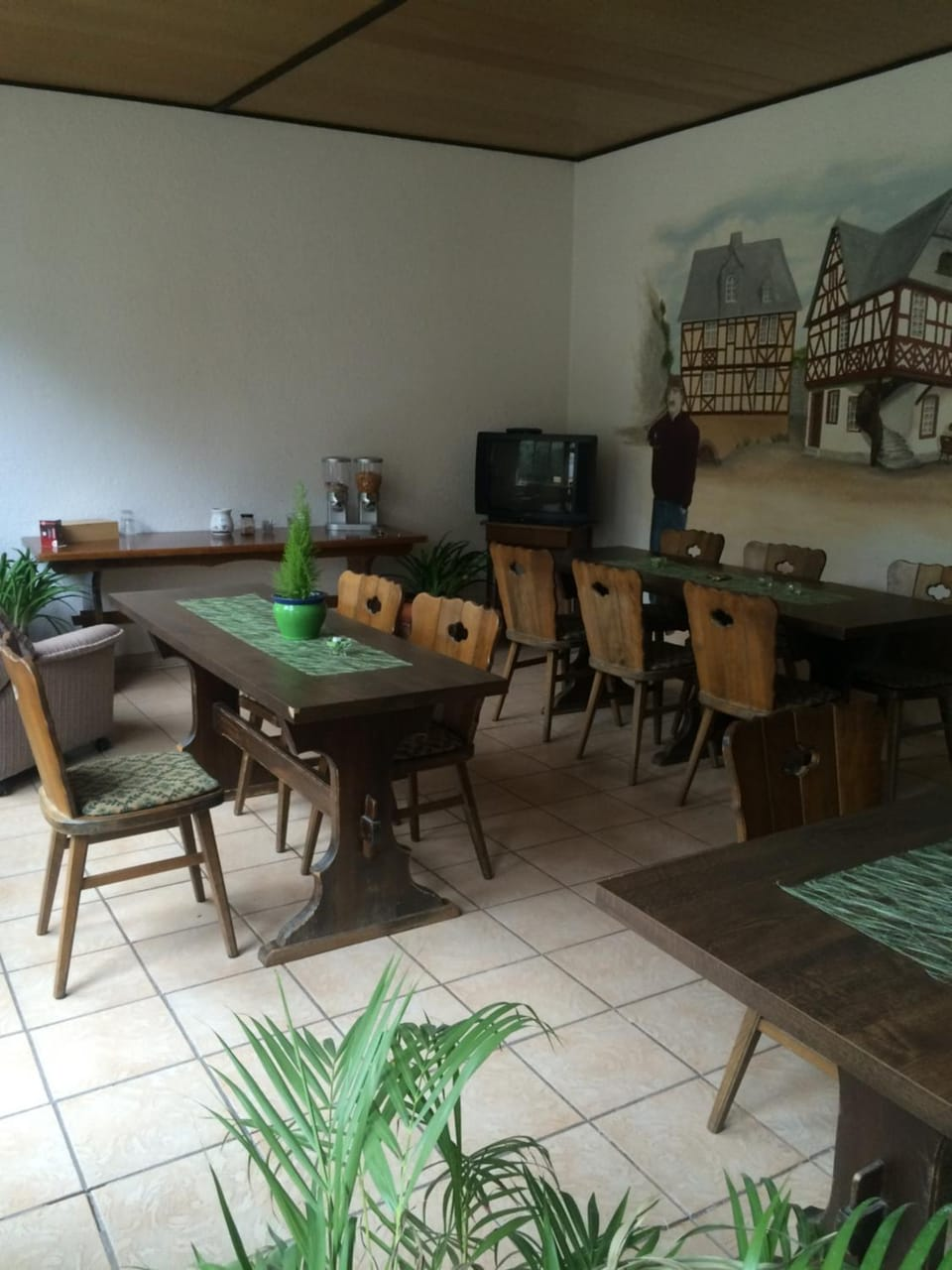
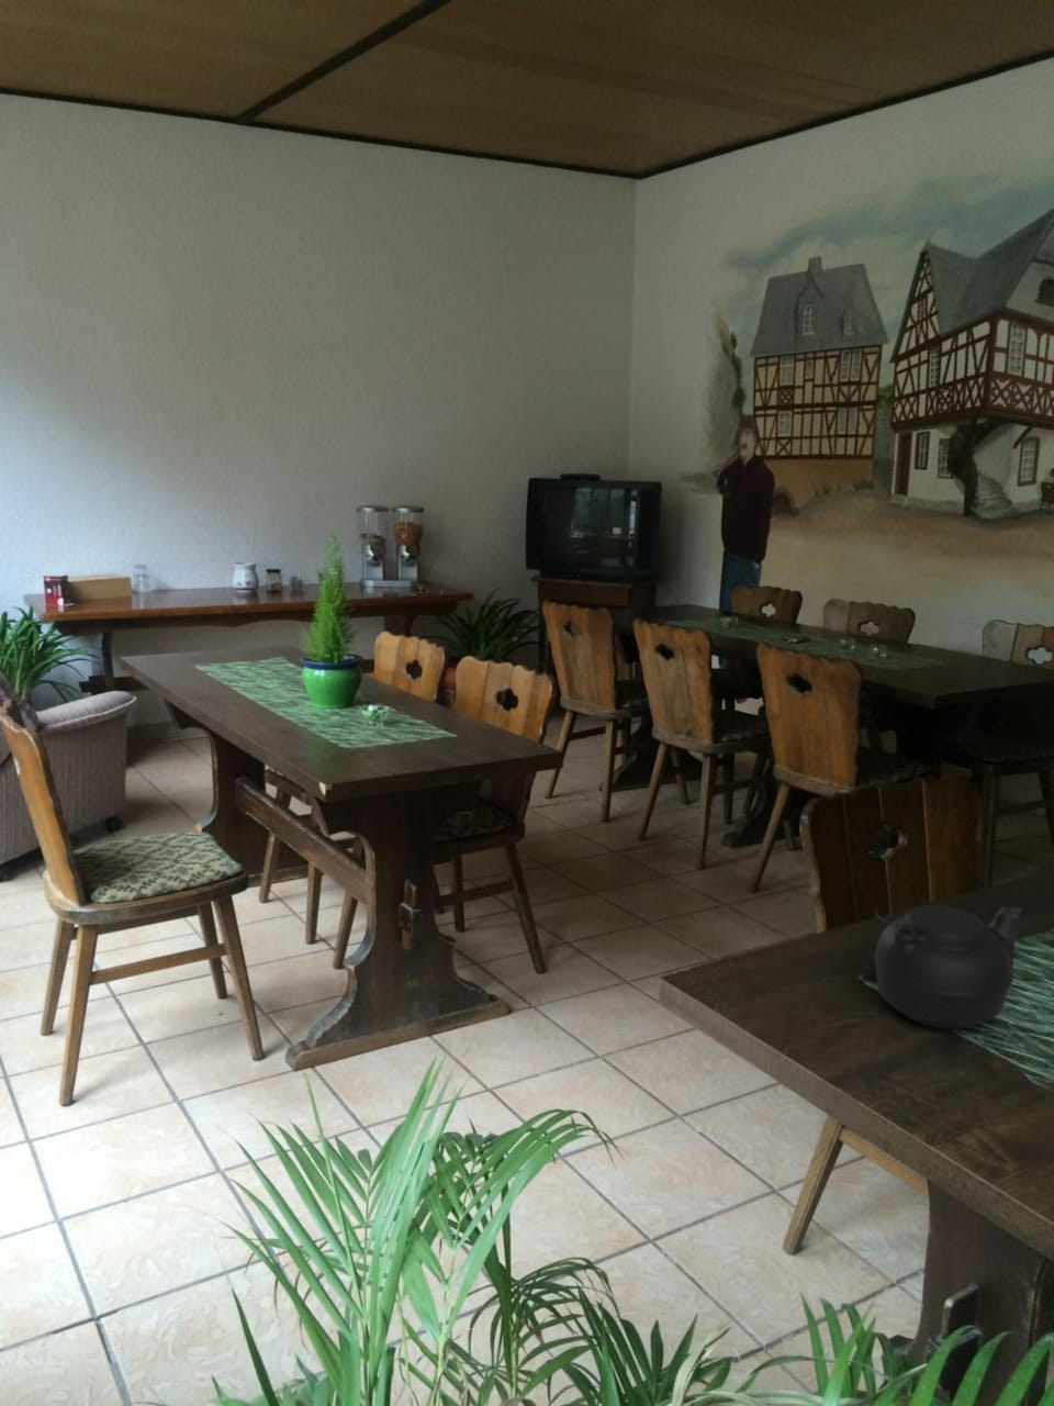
+ teapot (953, 962)
